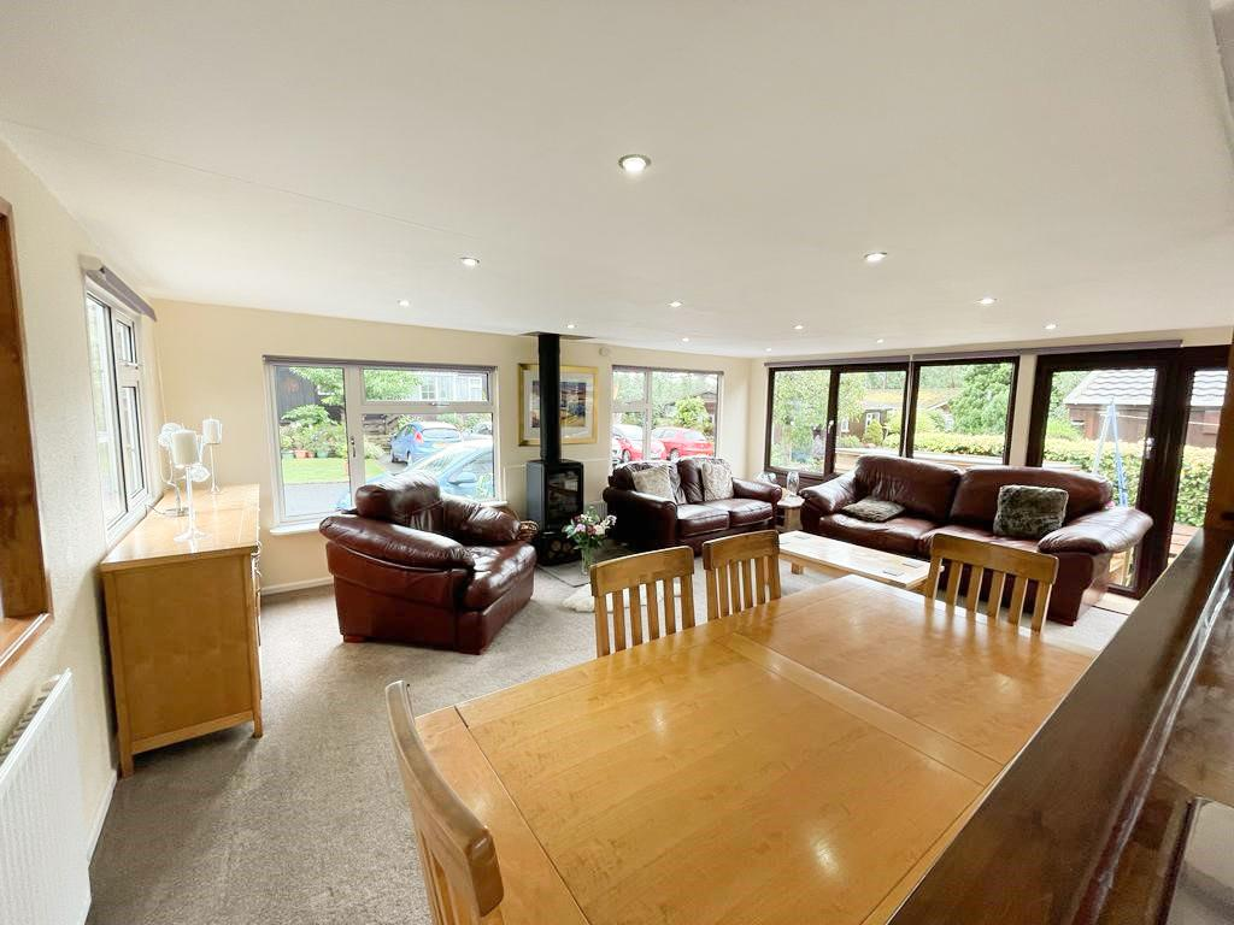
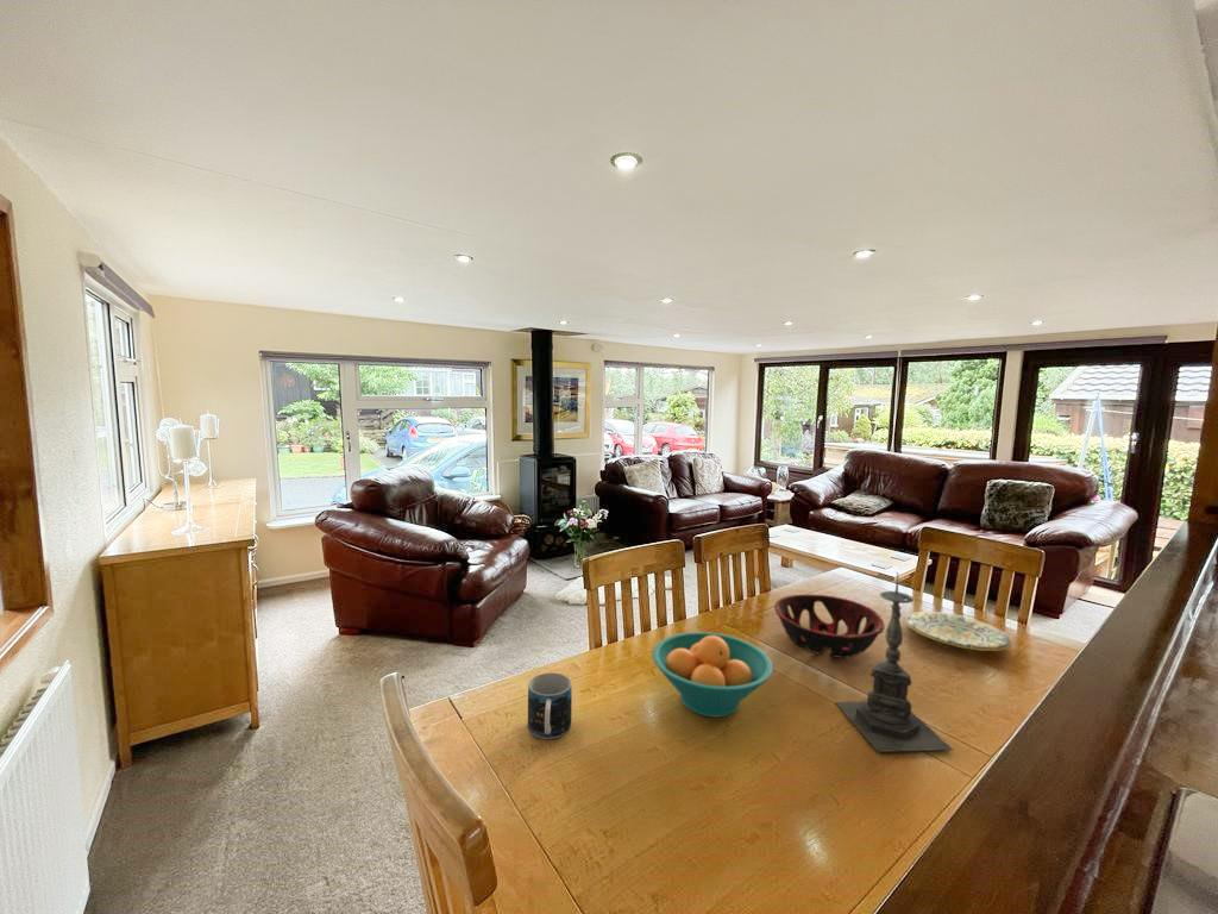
+ candle holder (894, 650)
+ plate (955, 633)
+ fruit bowl (710, 669)
+ decorative bowl (825, 627)
+ mug (548, 710)
